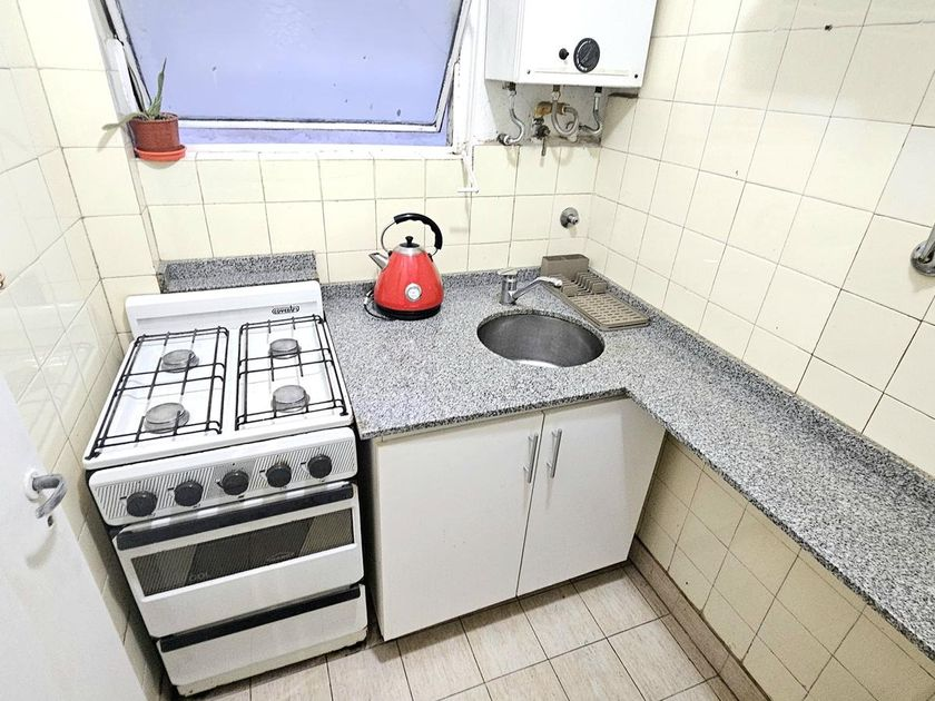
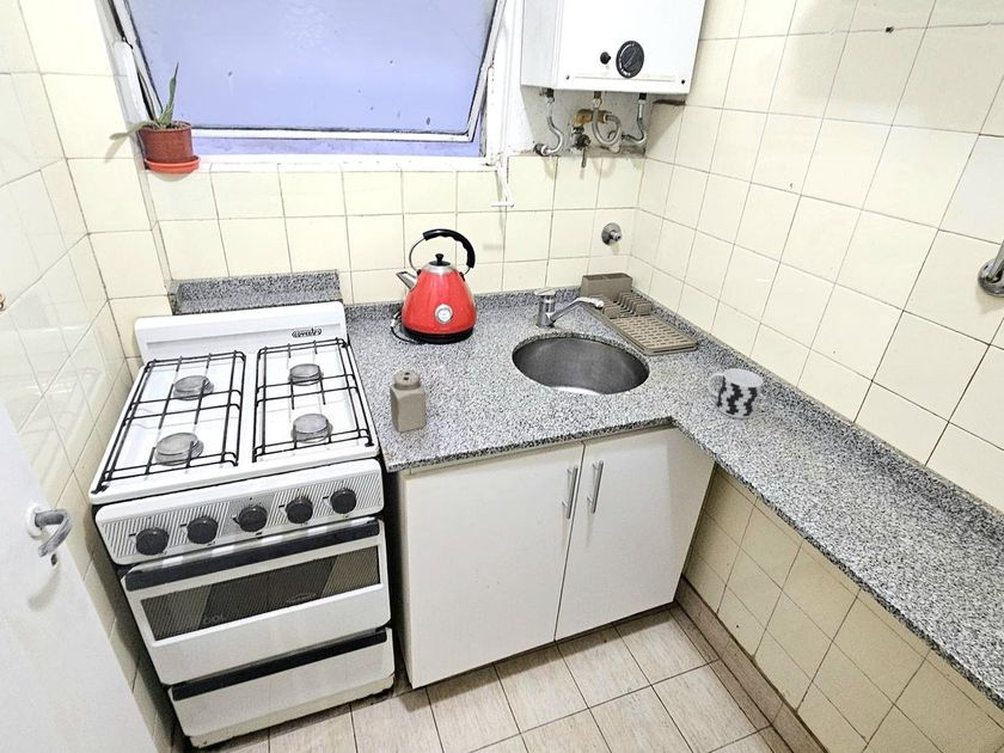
+ cup (731, 391)
+ salt shaker (406, 399)
